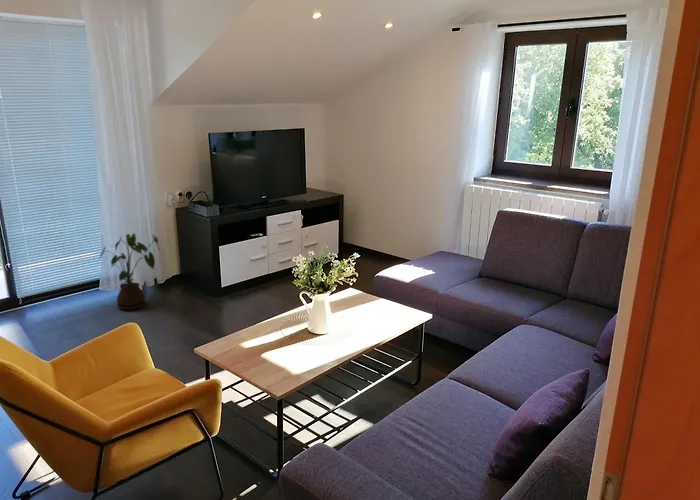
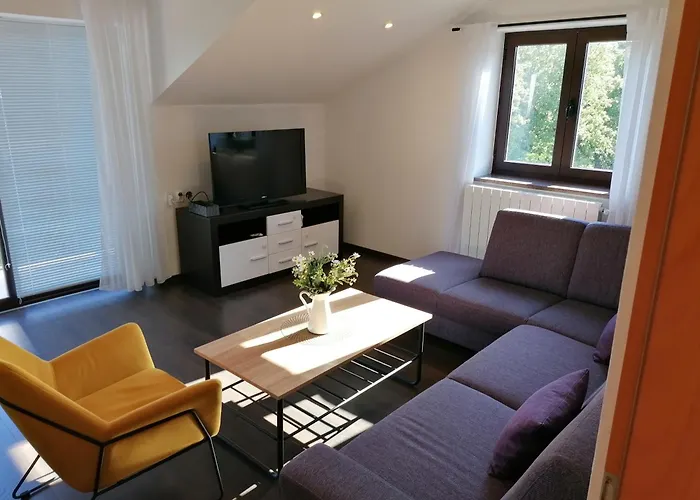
- house plant (132, 272)
